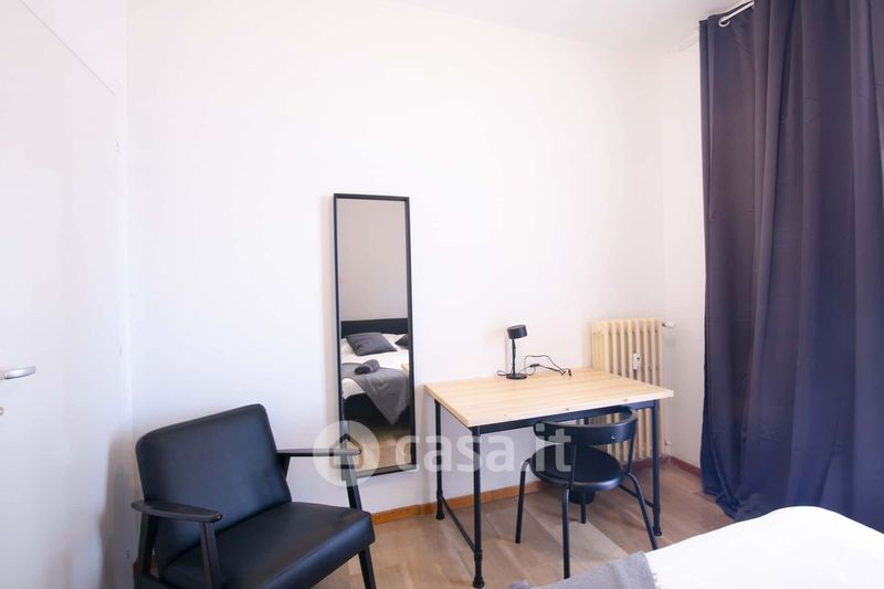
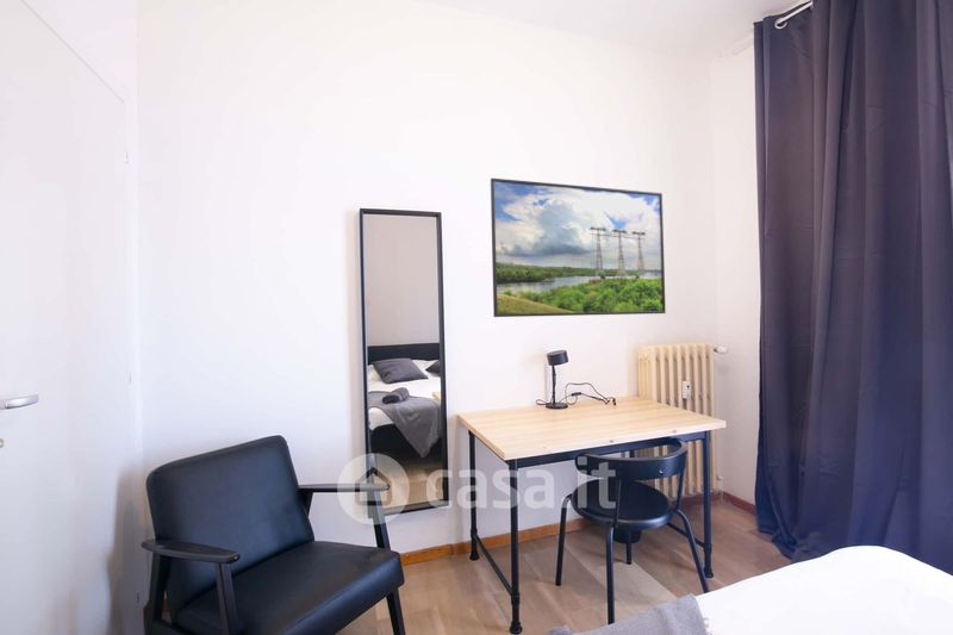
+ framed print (584, 250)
